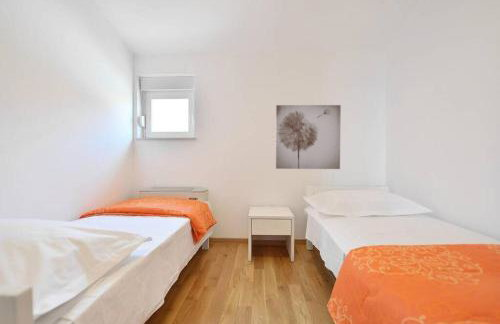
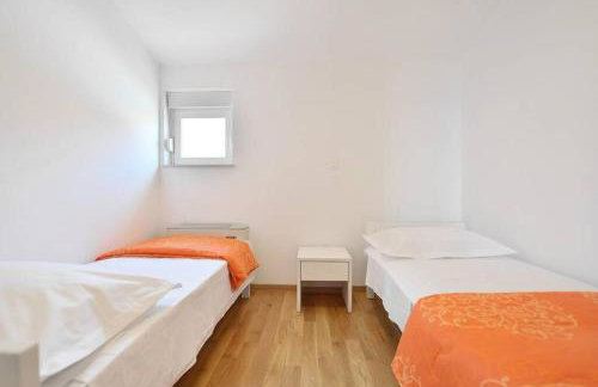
- wall art (307, 137)
